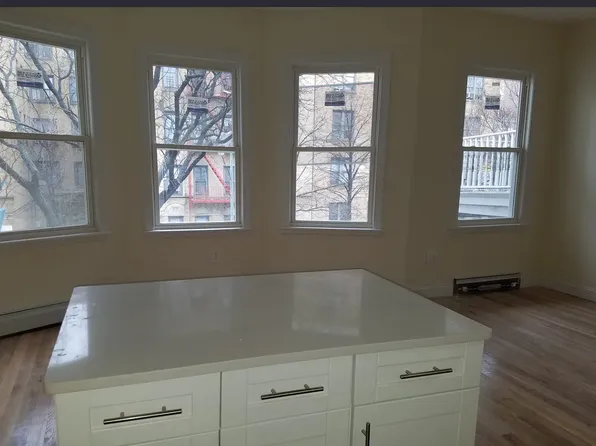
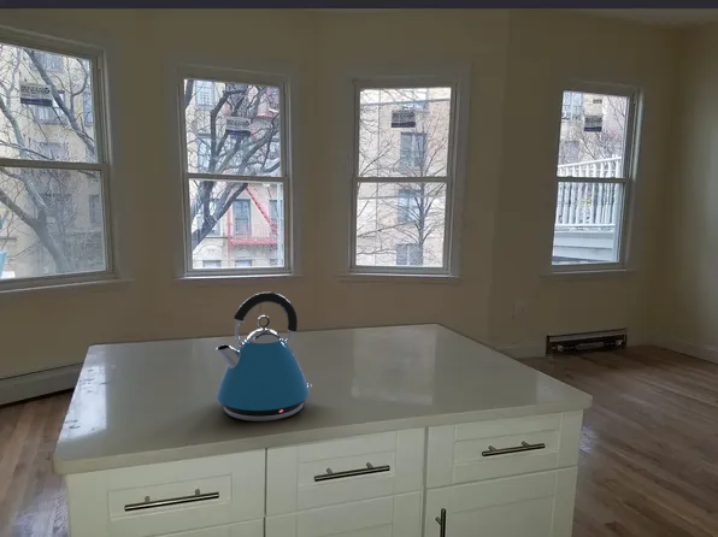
+ kettle (266, 349)
